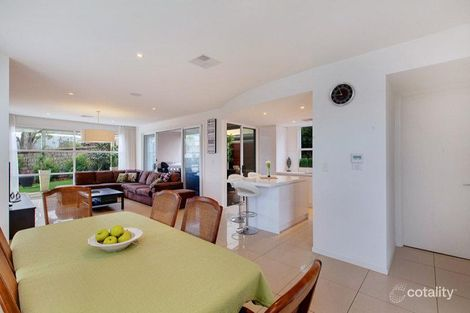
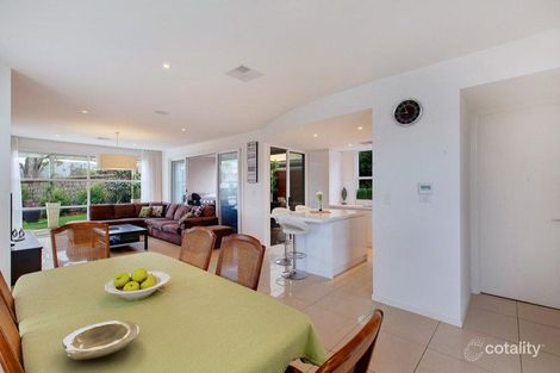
+ plate (102, 340)
